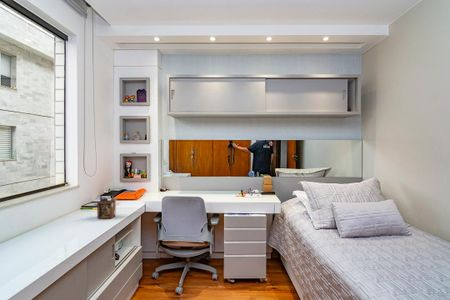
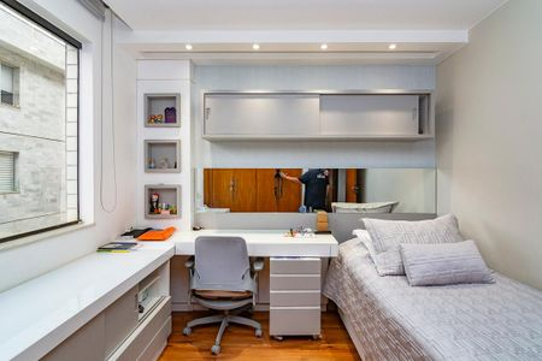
- desk organizer (106, 206)
